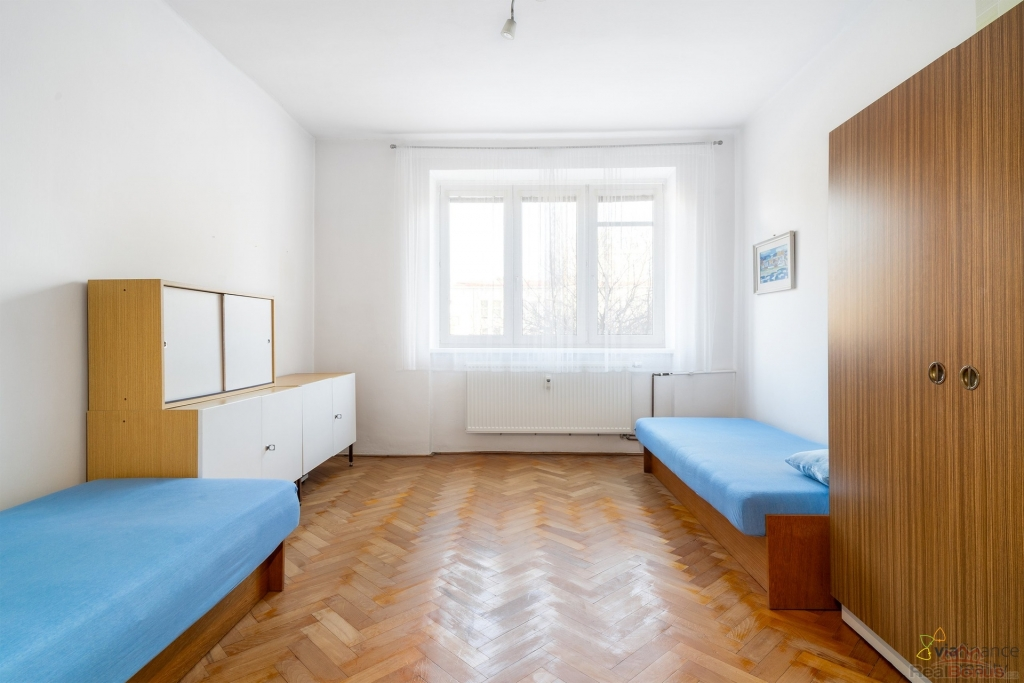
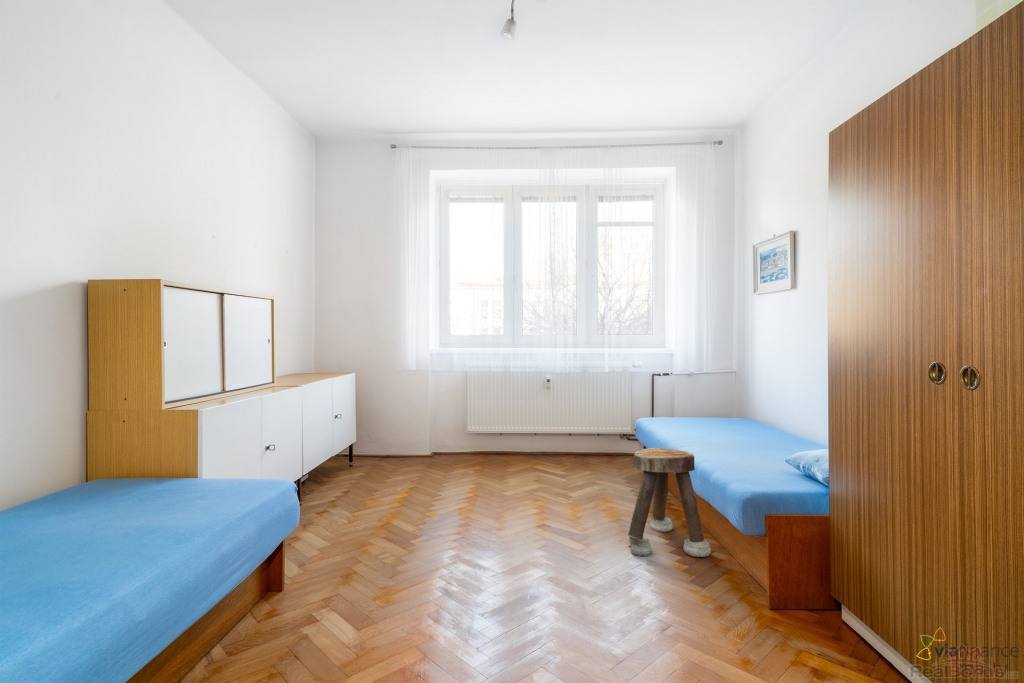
+ stool (661, 494)
